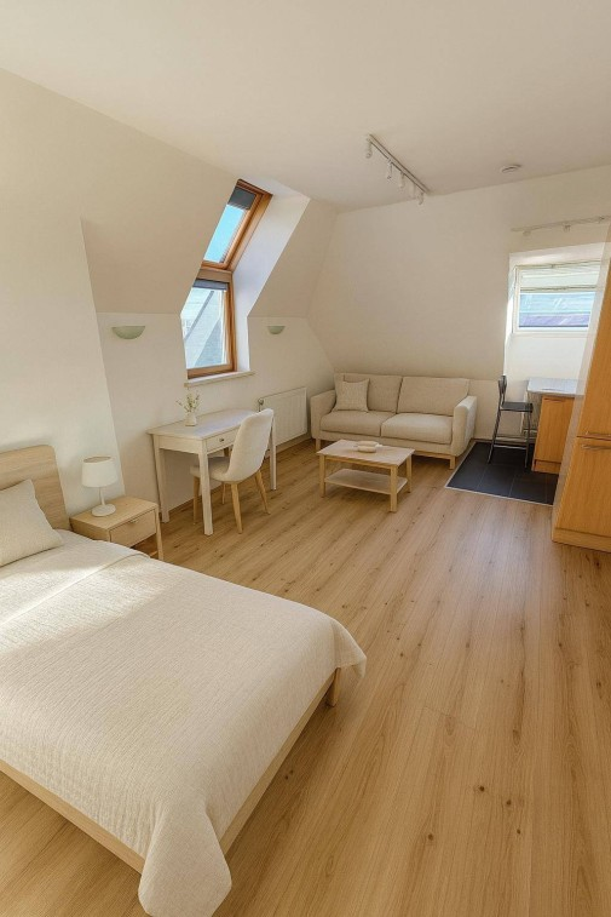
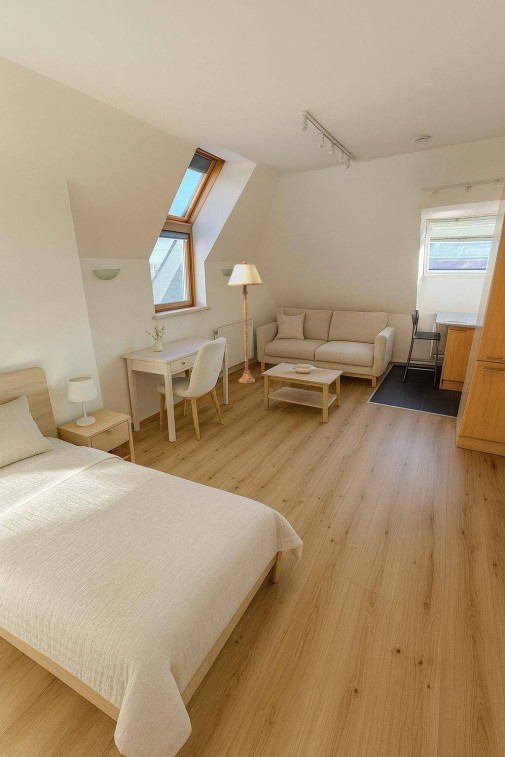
+ floor lamp (246, 324)
